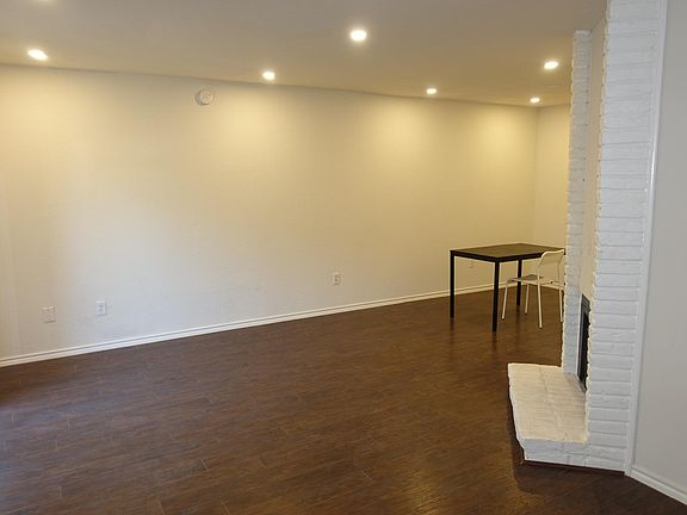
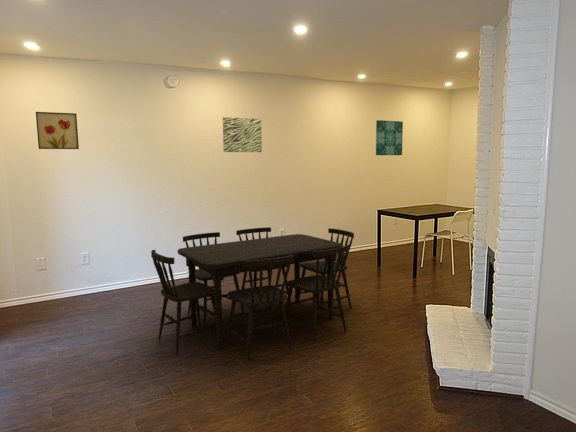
+ dining table (261, 281)
+ wall art (242, 135)
+ wall art (389, 138)
+ wall art (57, 131)
